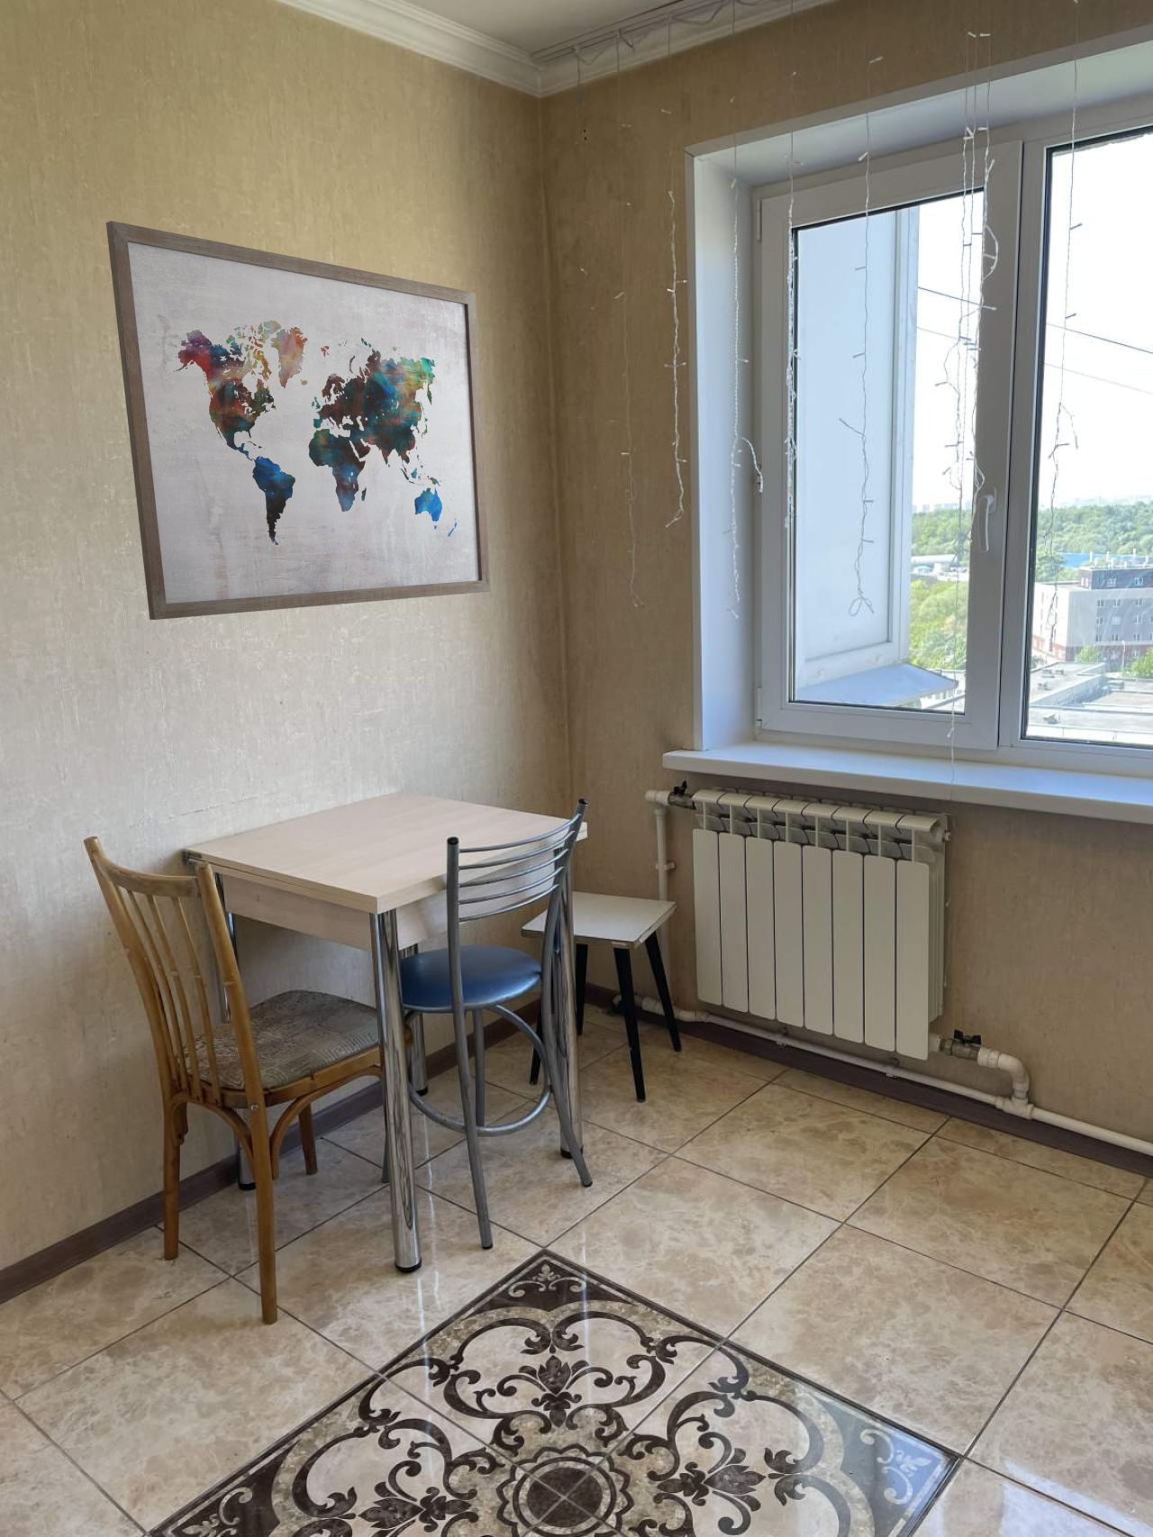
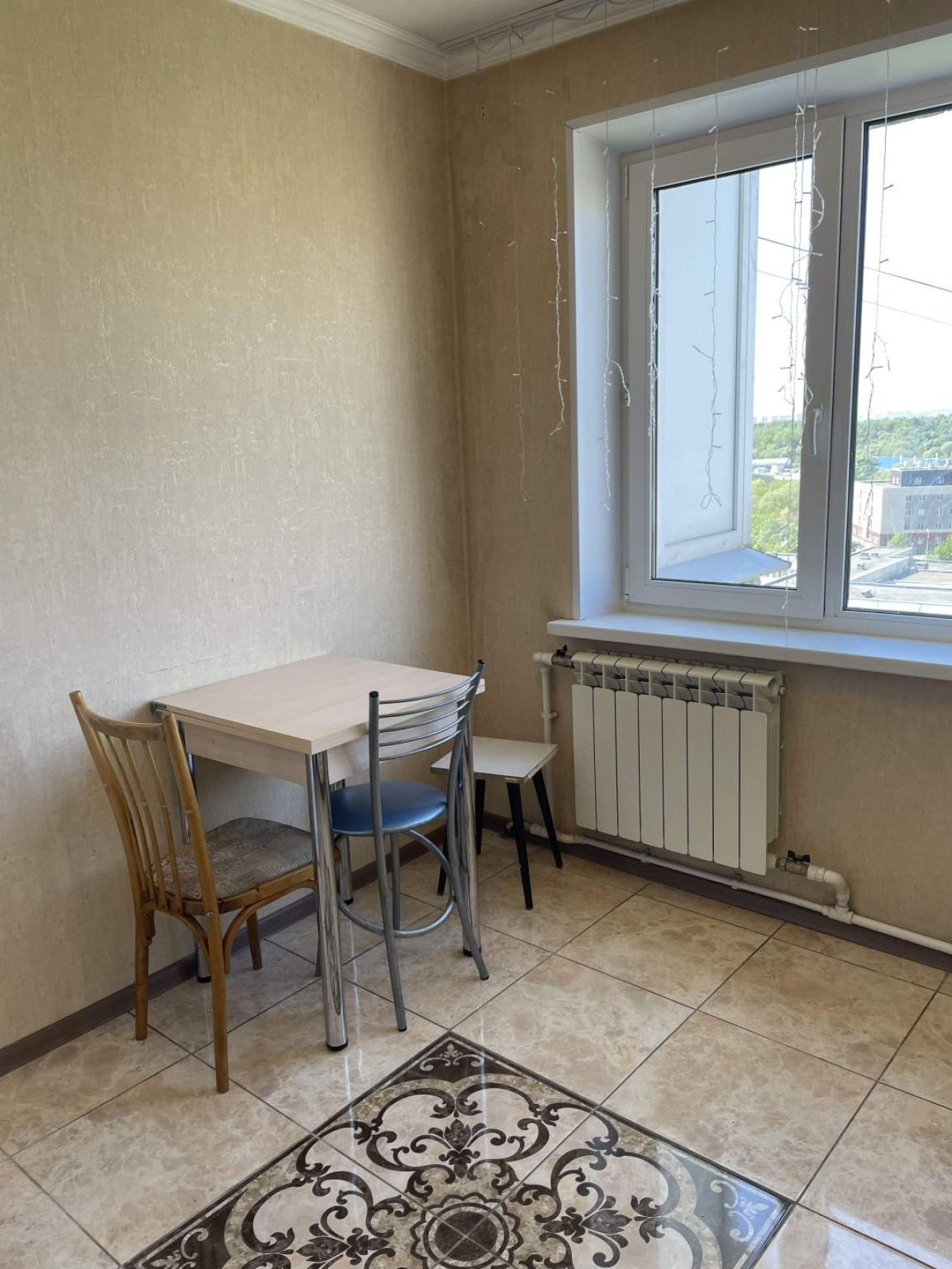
- wall art (331, 438)
